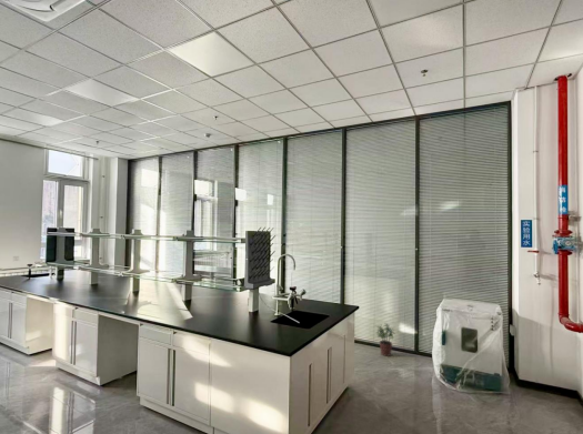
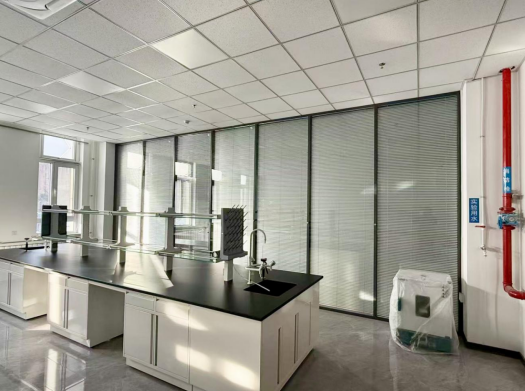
- potted plant (386, 340)
